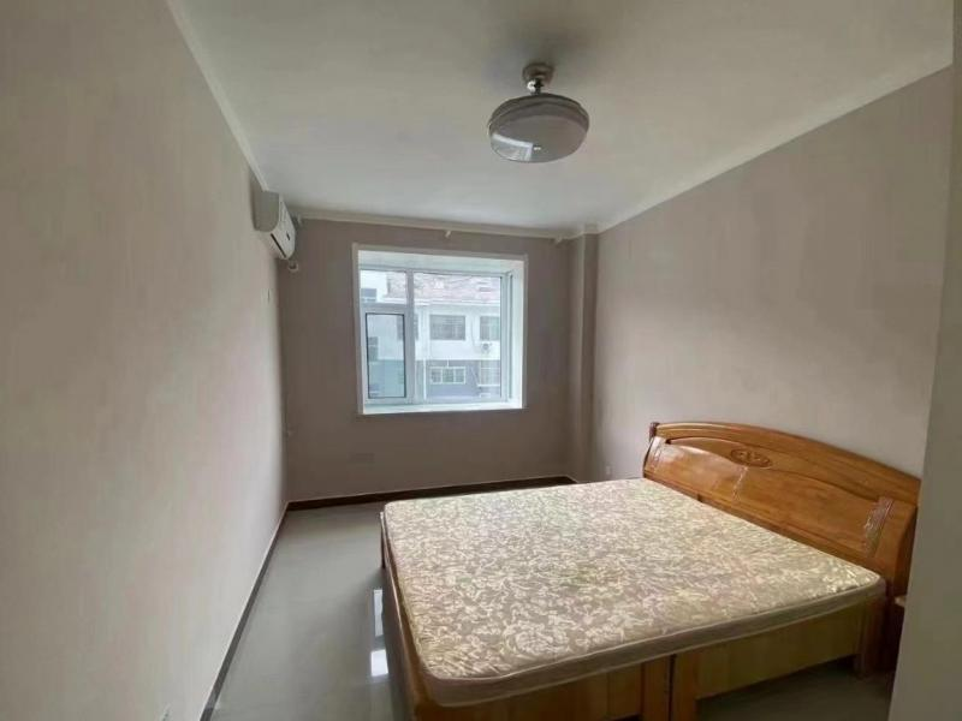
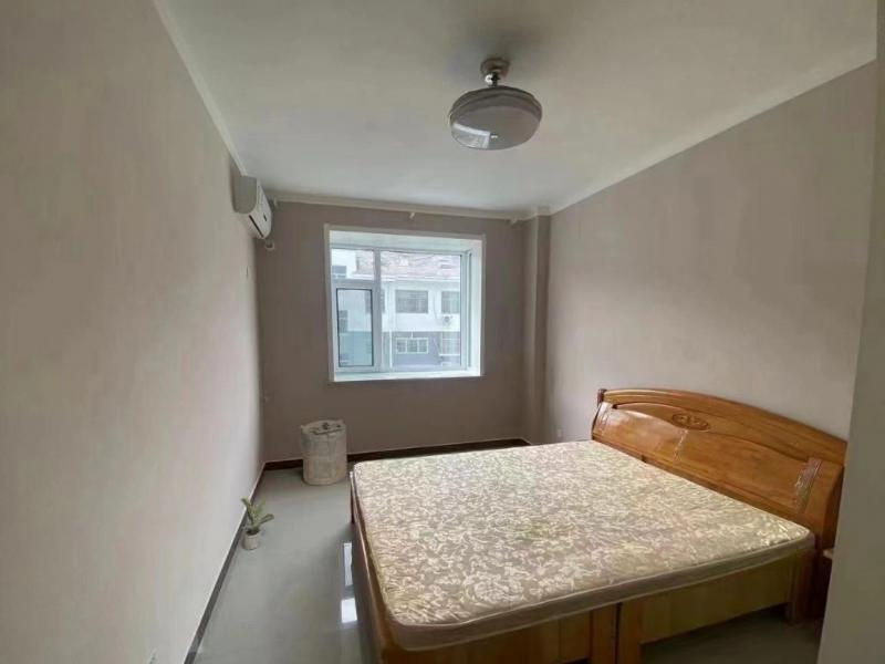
+ laundry hamper (322, 448)
+ potted plant (258, 521)
